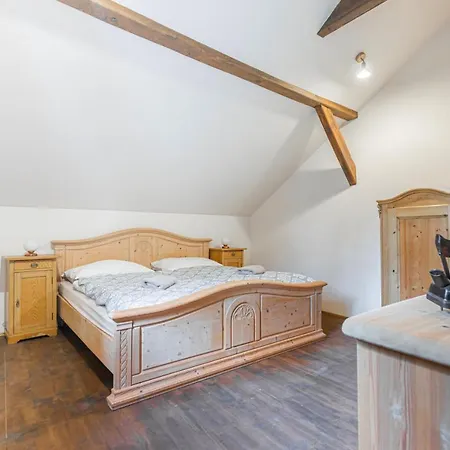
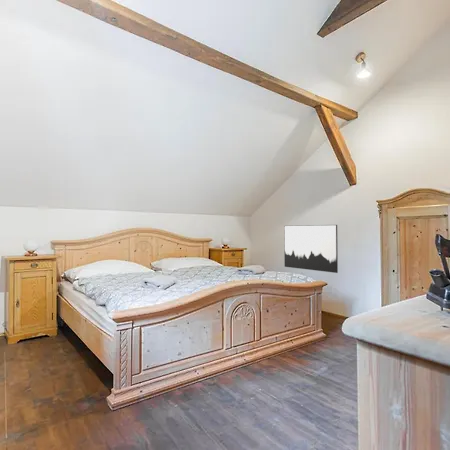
+ wall art (308, 247)
